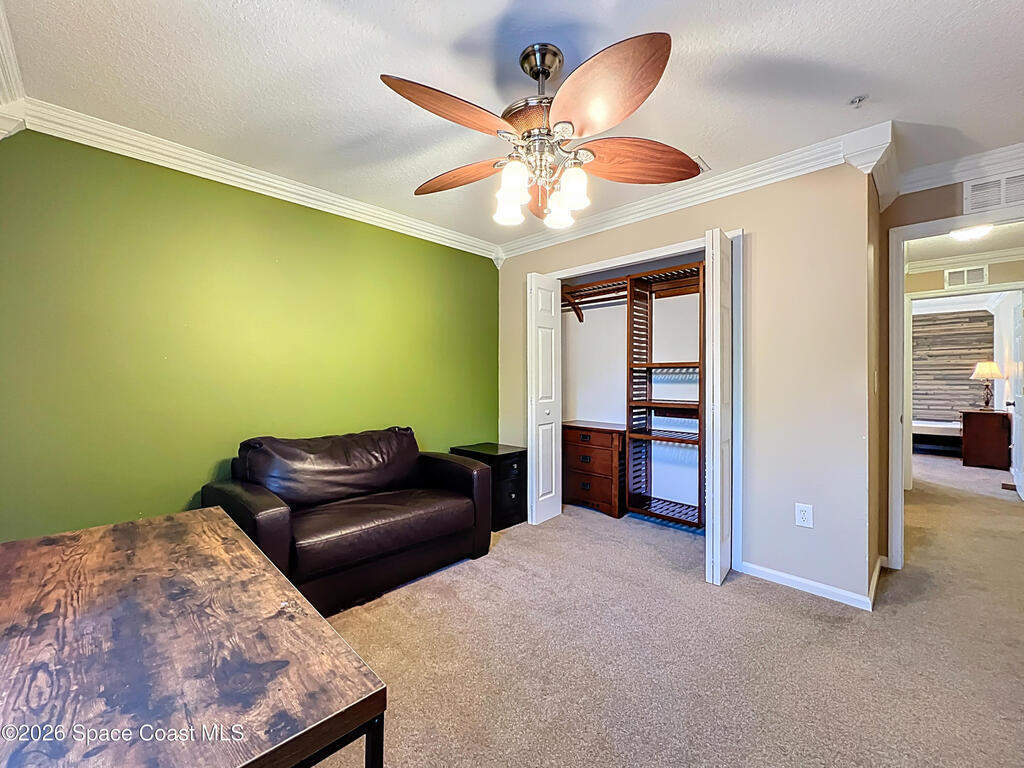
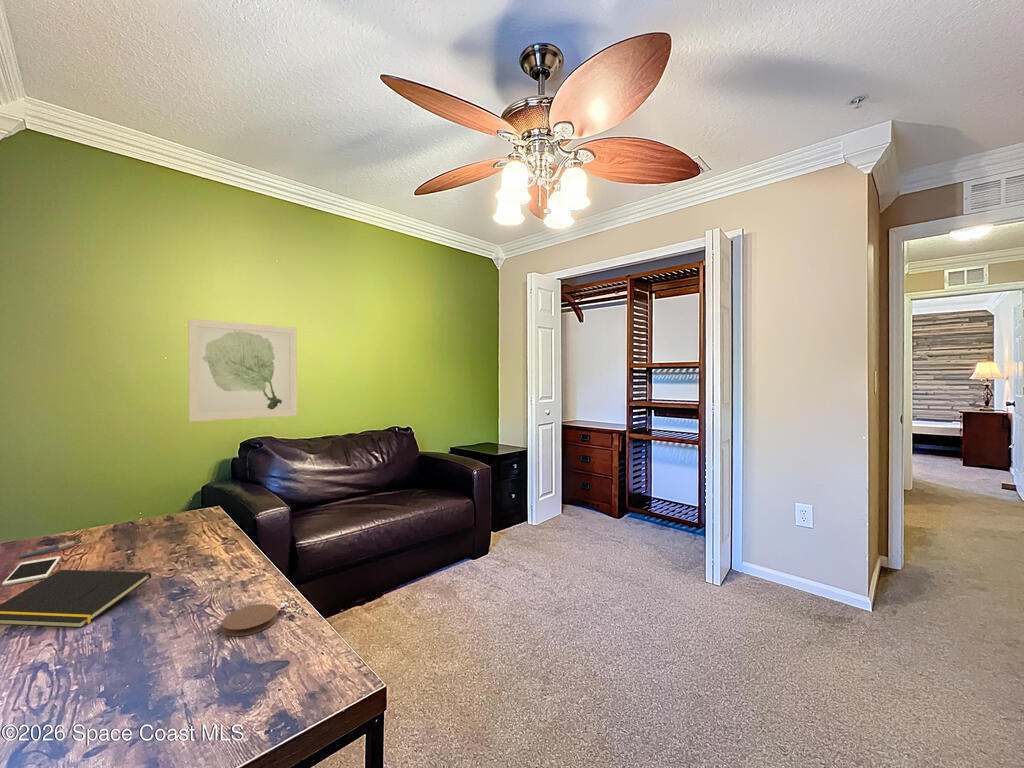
+ cell phone (33, 569)
+ notepad (70, 596)
+ wall art (246, 371)
+ pen (52, 548)
+ coaster (250, 619)
